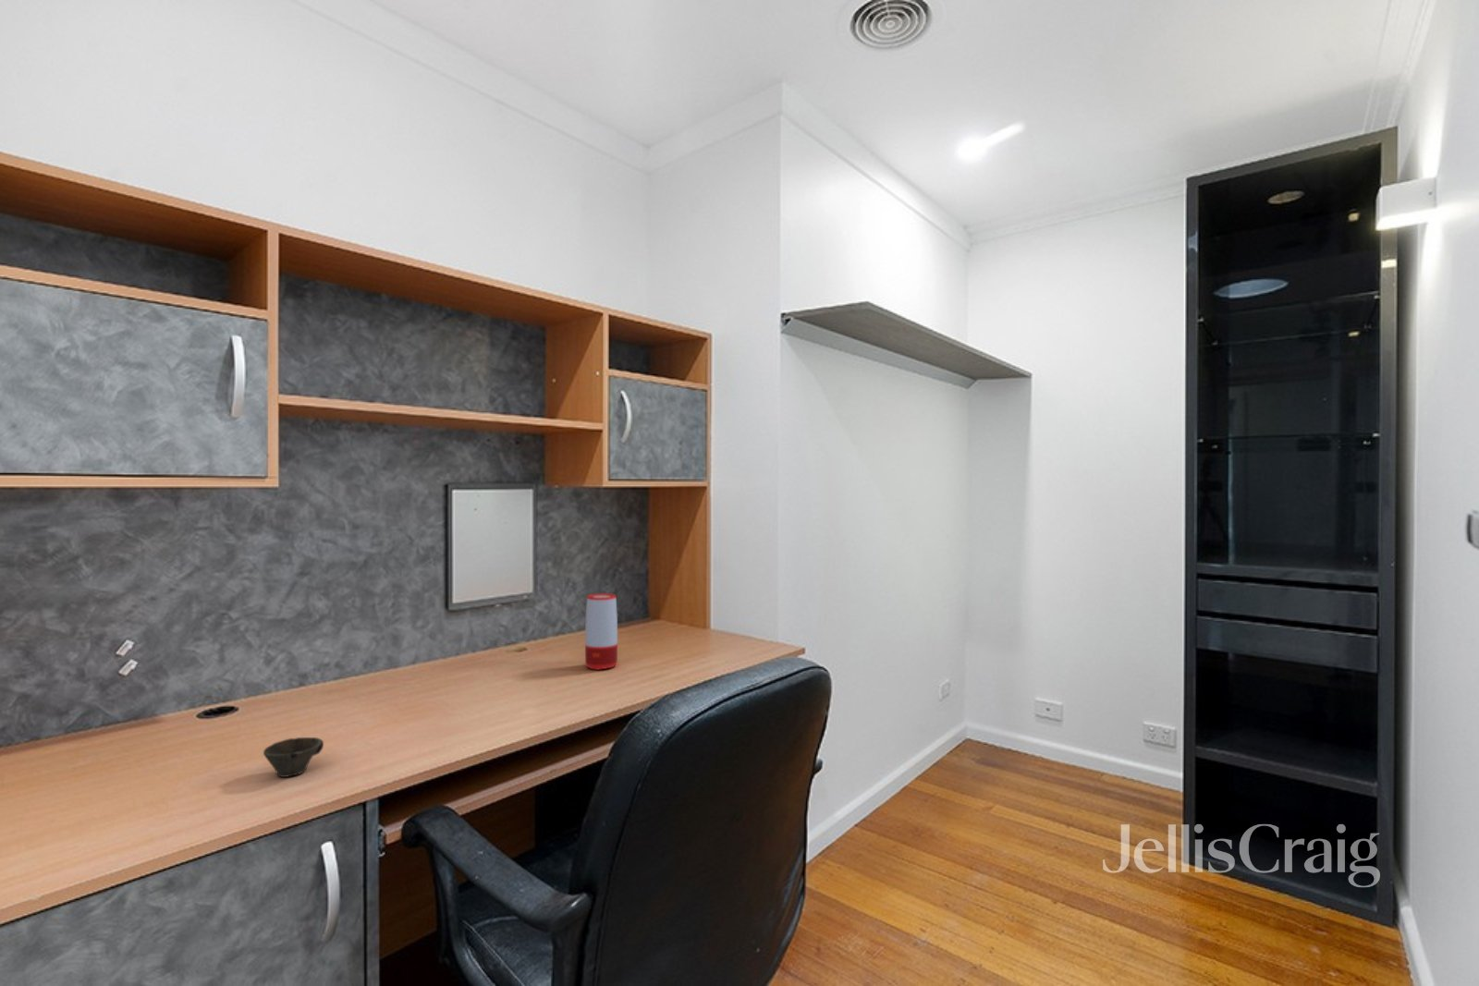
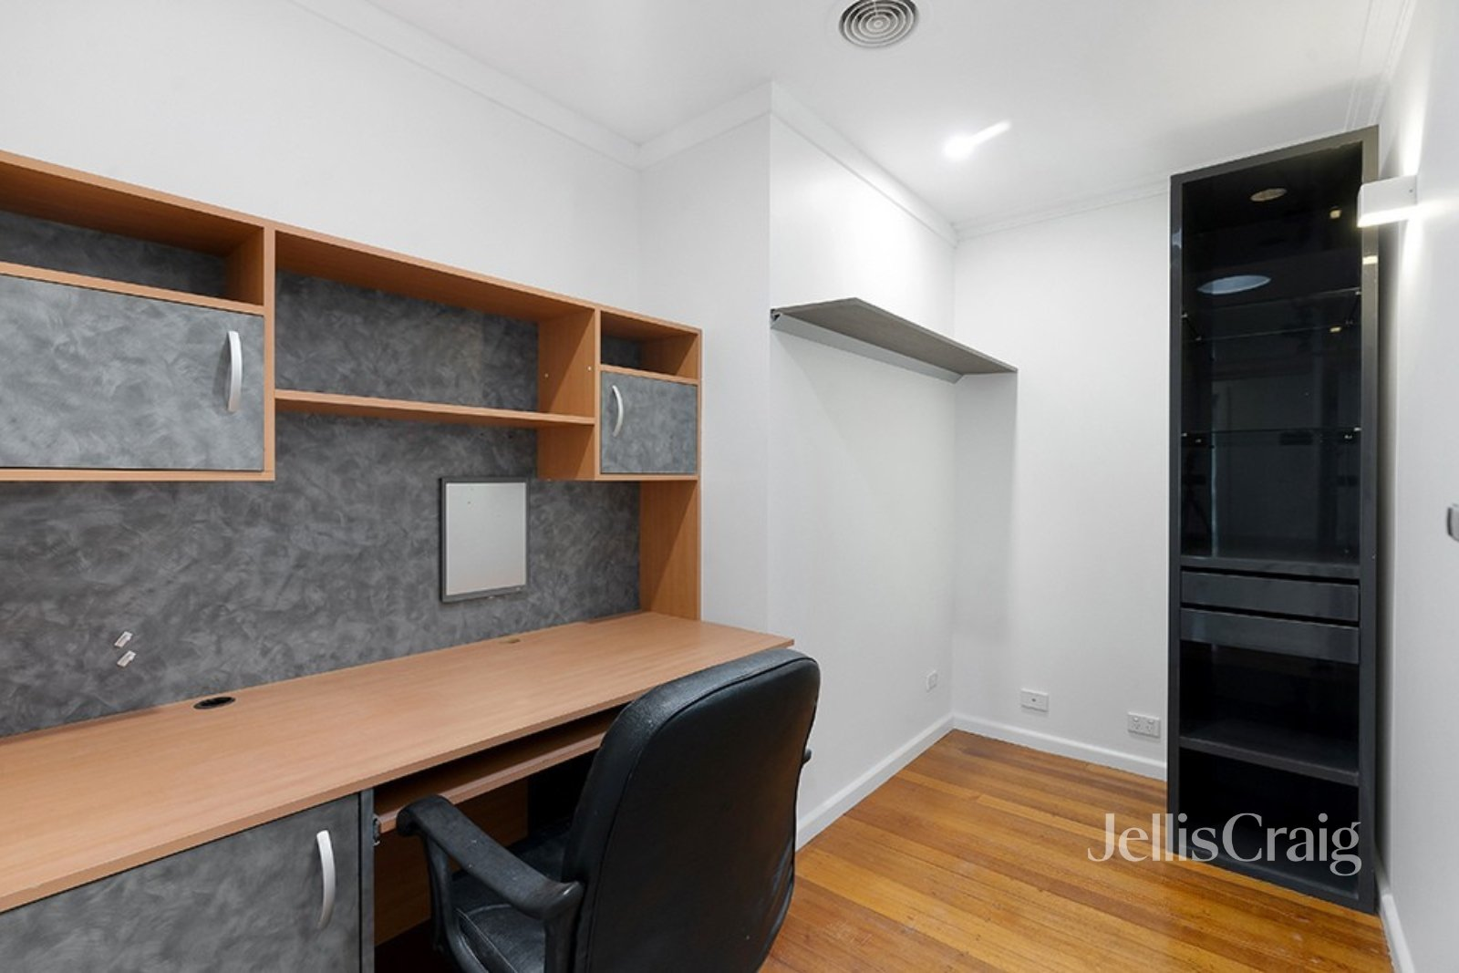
- cup (296, 757)
- speaker (601, 631)
